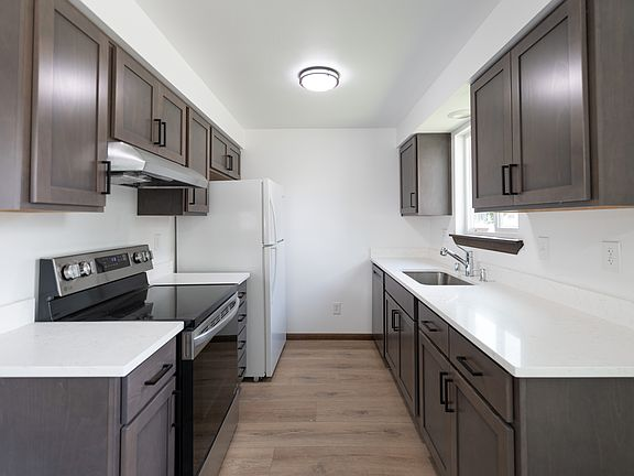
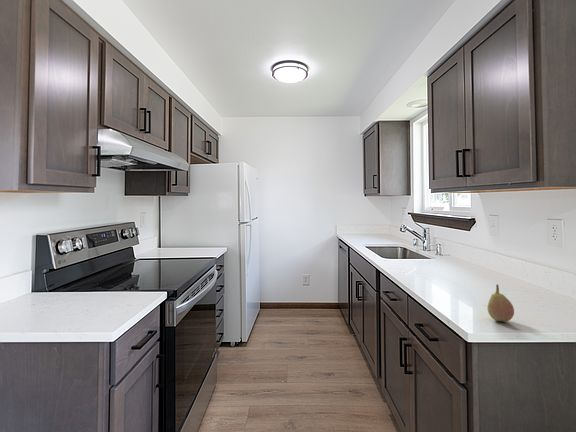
+ fruit (500, 302)
